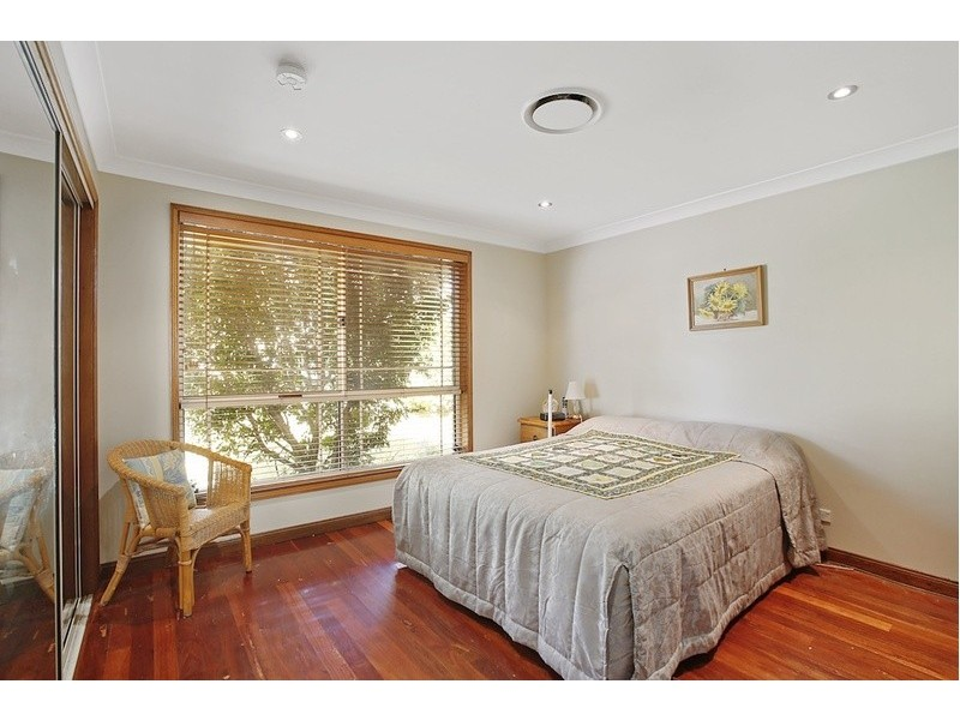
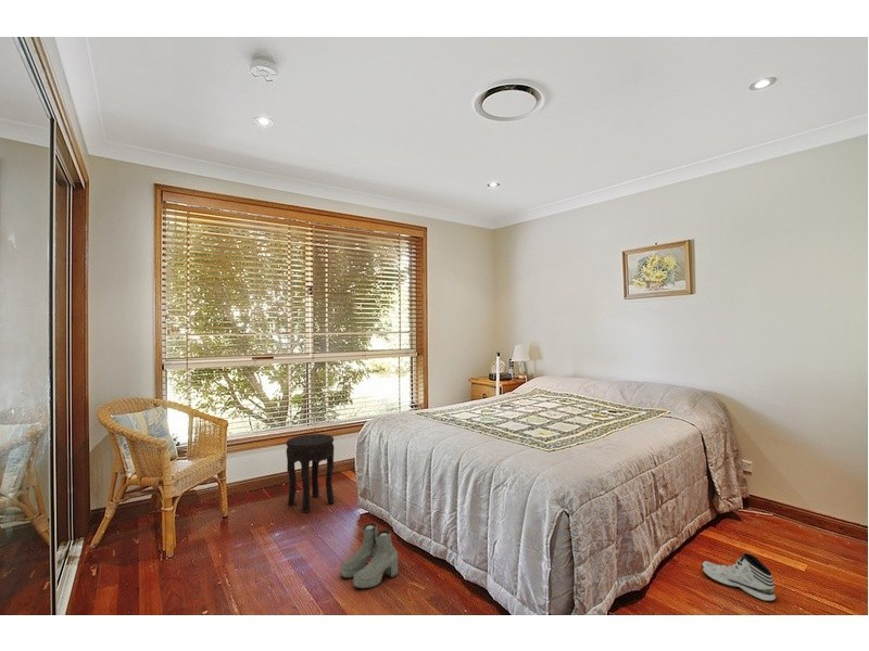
+ sneaker (736, 566)
+ side table (312, 471)
+ boots (369, 552)
